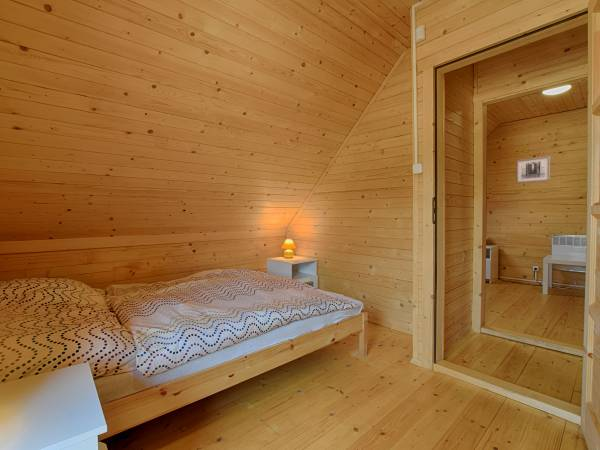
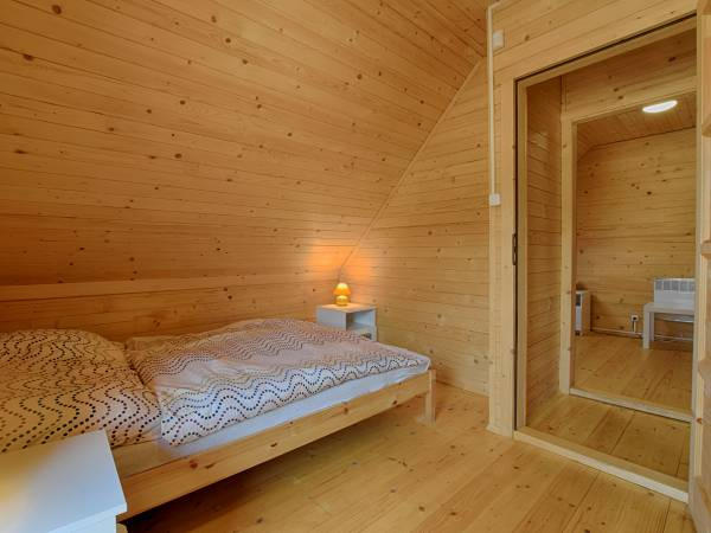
- wall art (532, 170)
